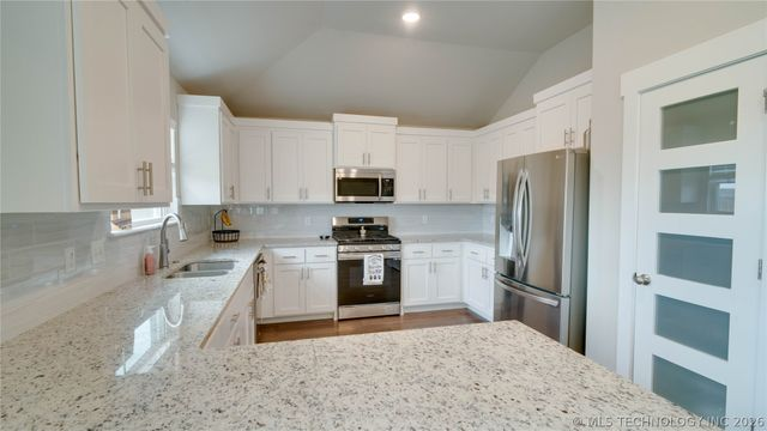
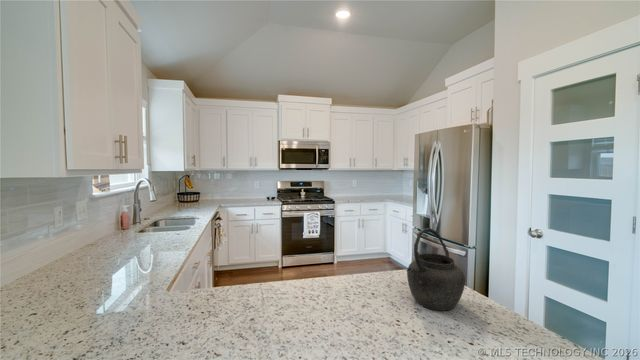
+ kettle (429, 267)
